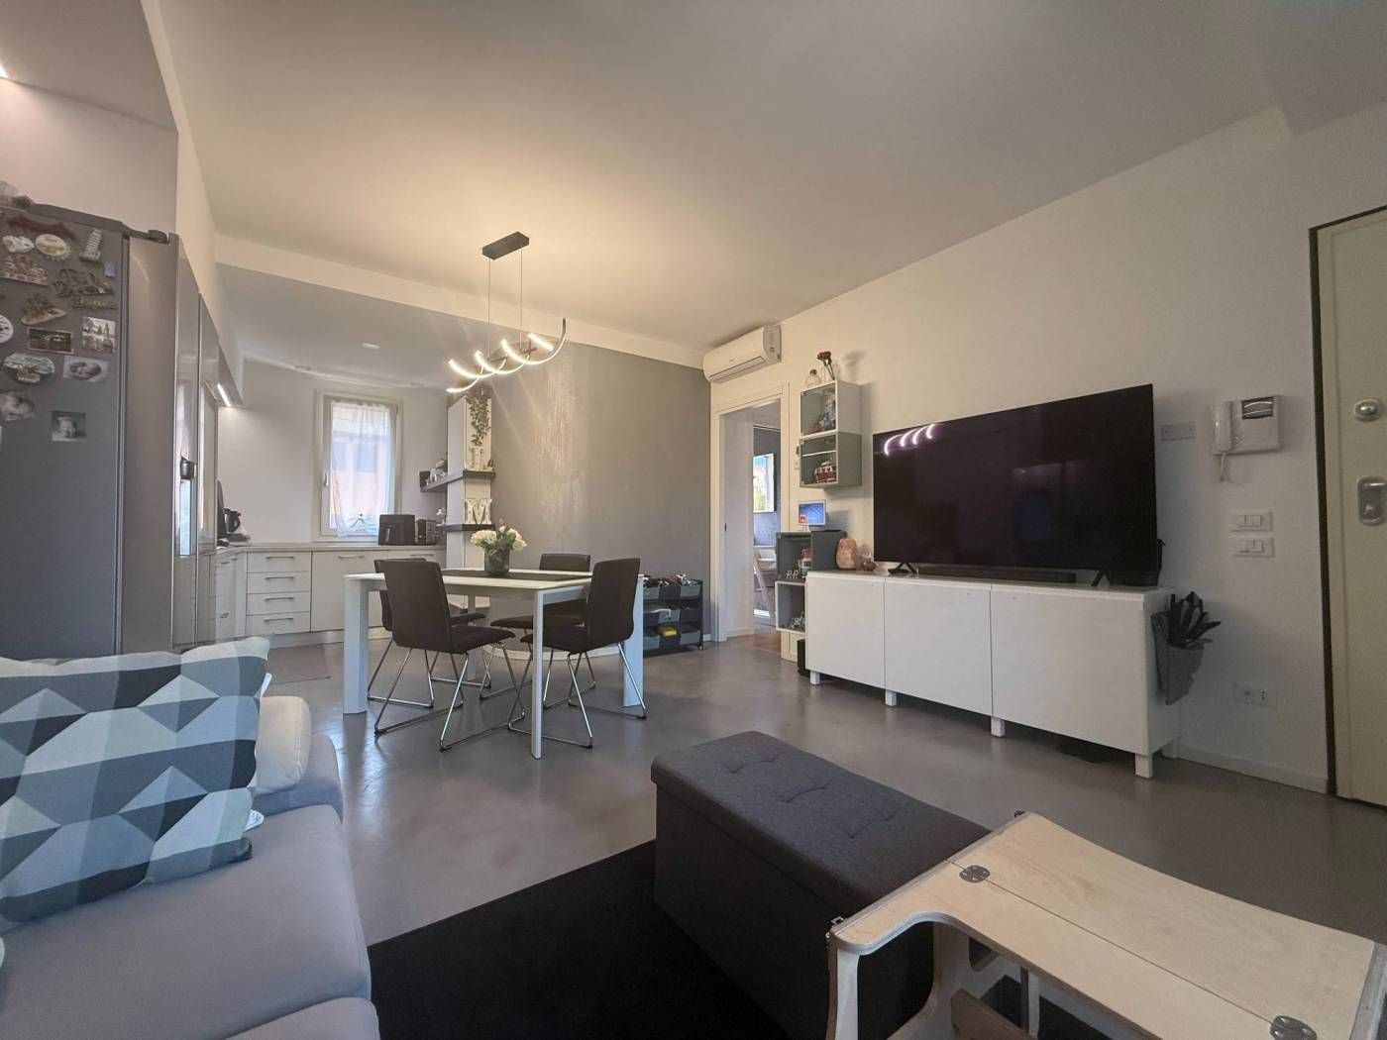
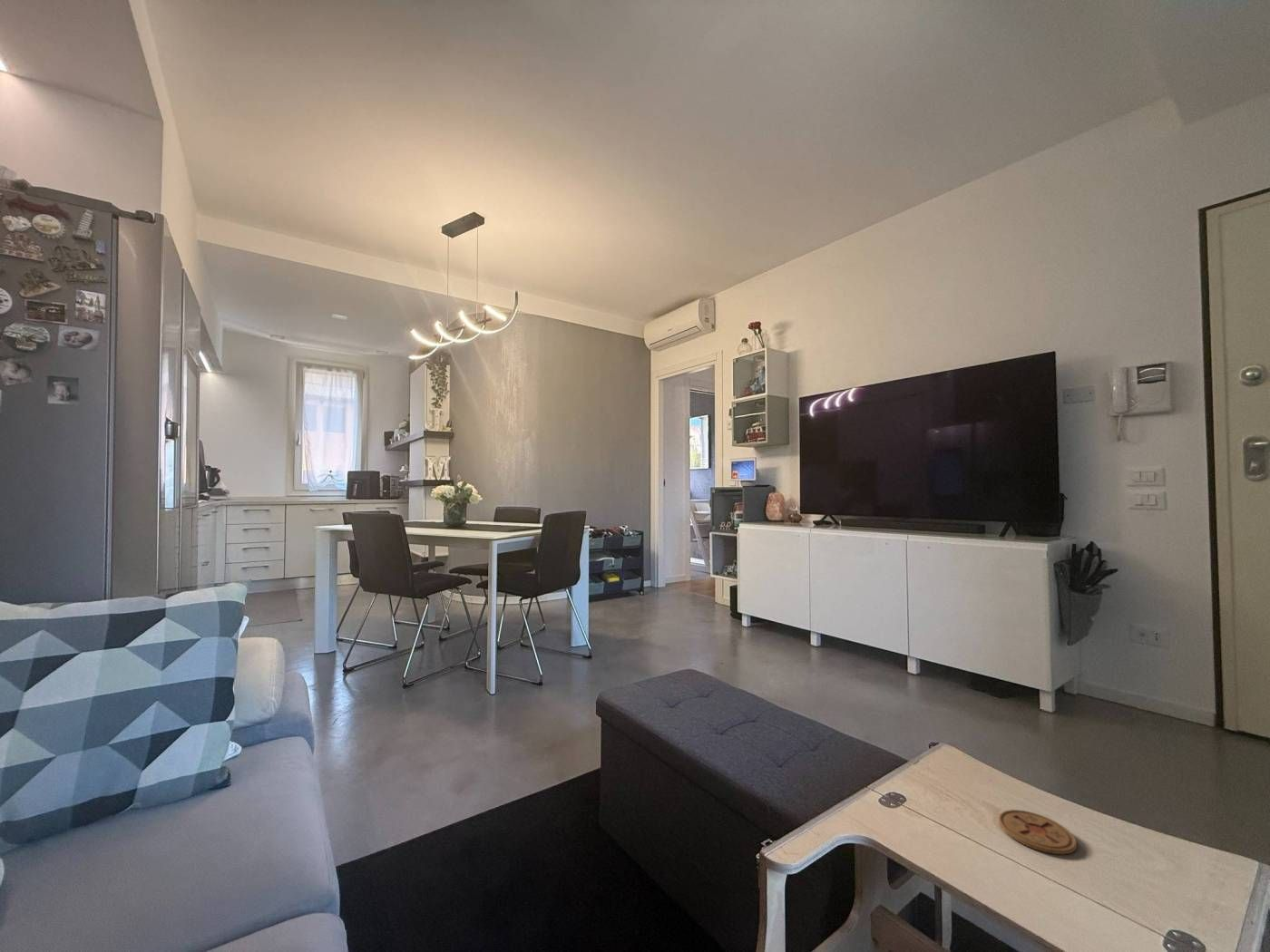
+ coaster (1036, 831)
